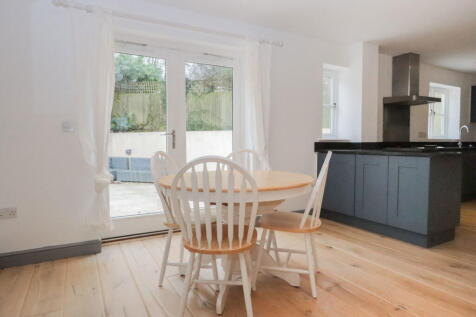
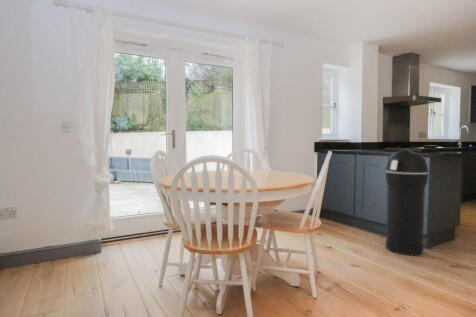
+ trash can (404, 200)
